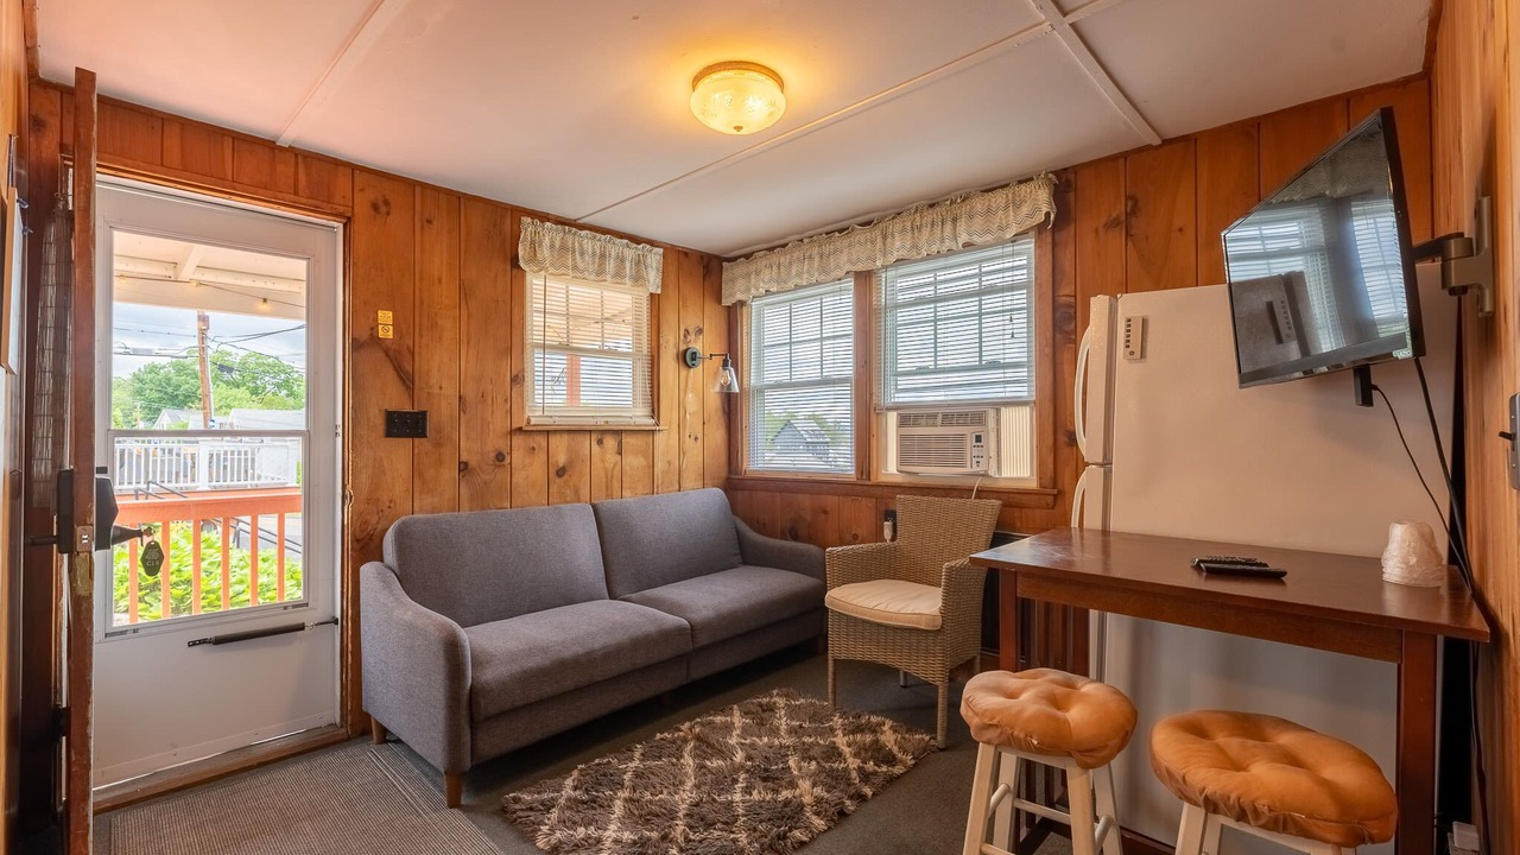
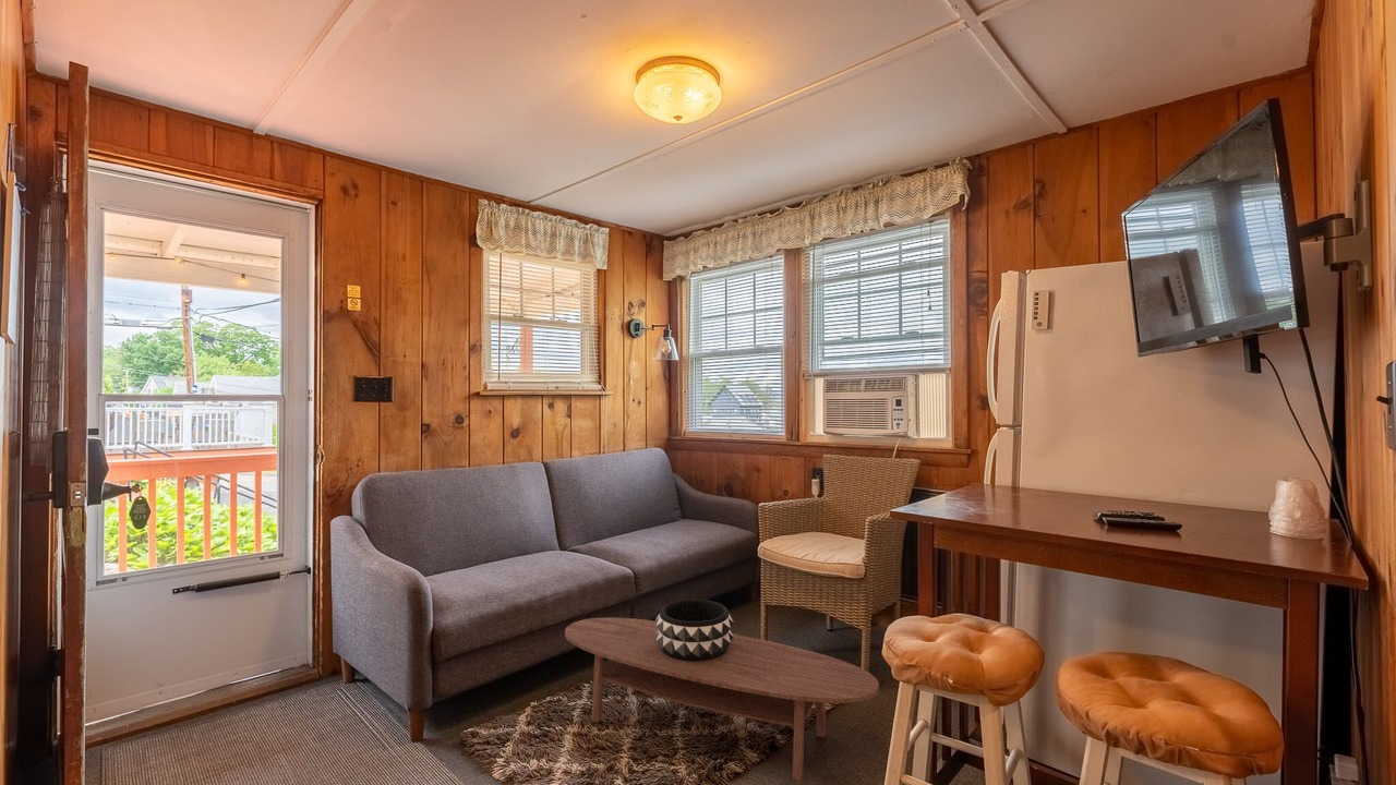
+ coffee table (706, 690)
+ decorative bowl (694, 628)
